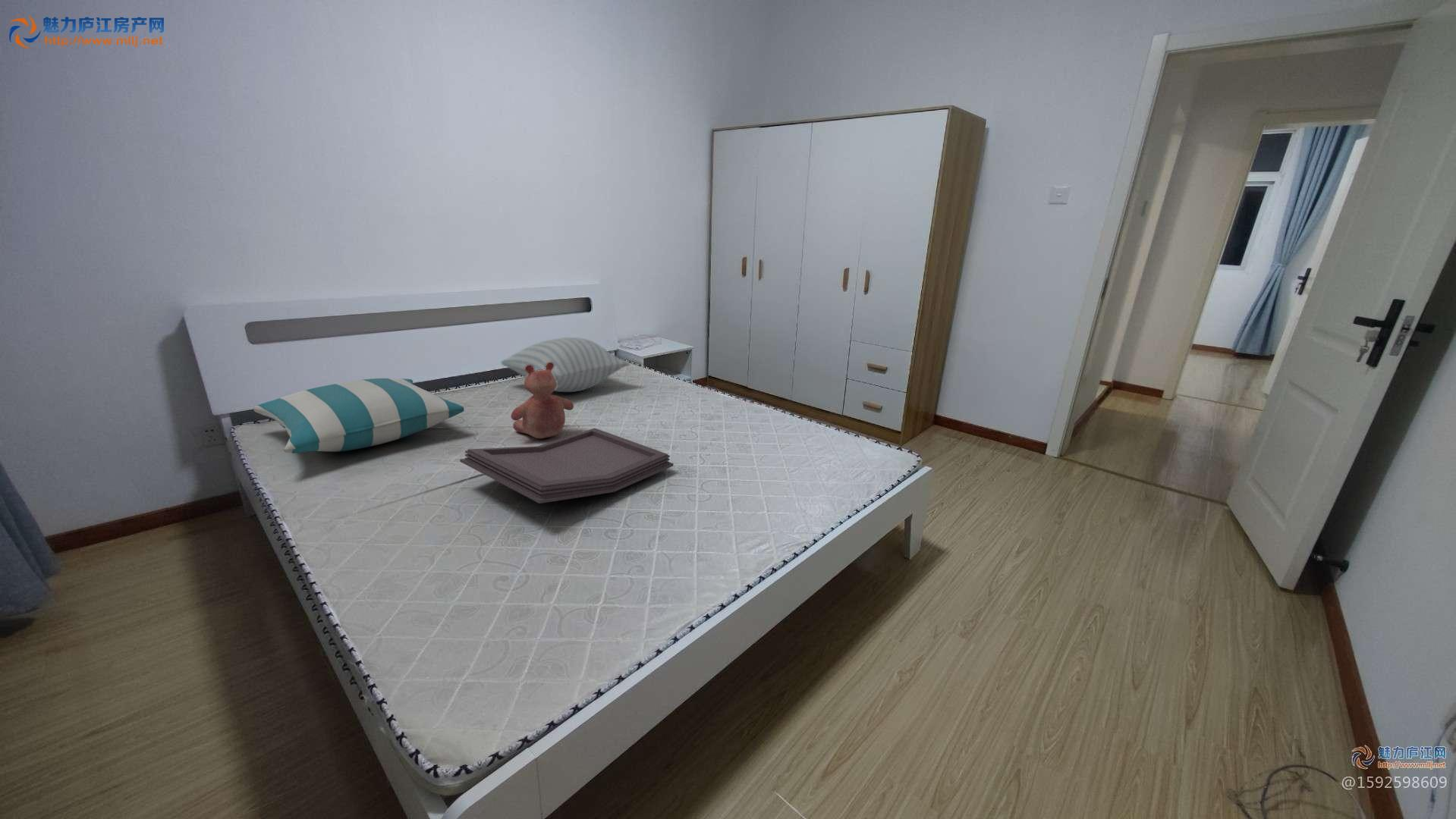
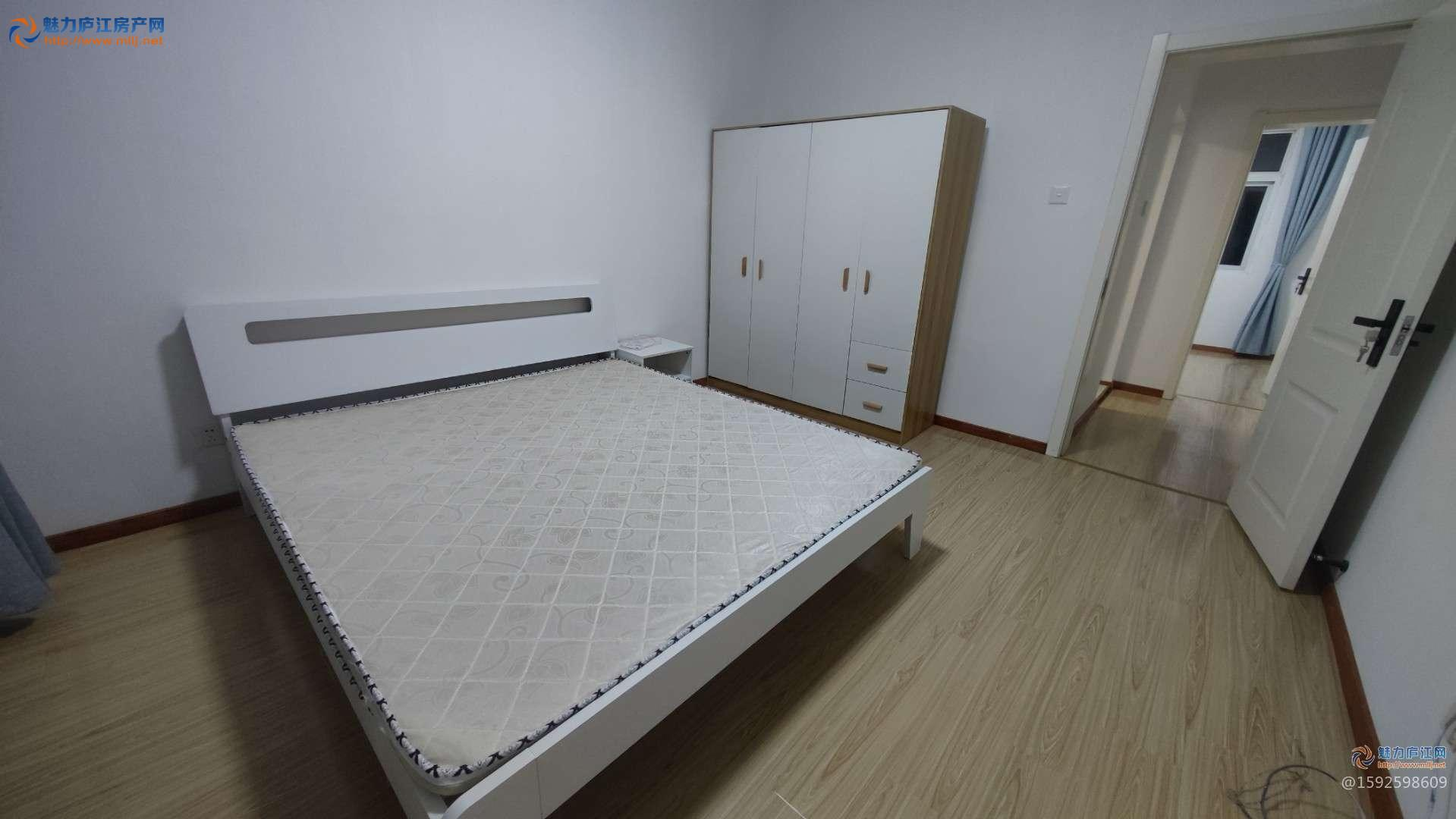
- teddy bear (538, 398)
- serving tray (572, 462)
- pillow (360, 411)
- pillow (565, 363)
